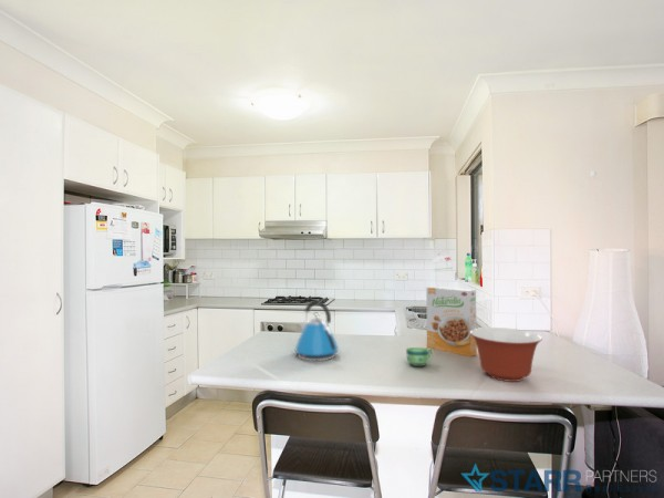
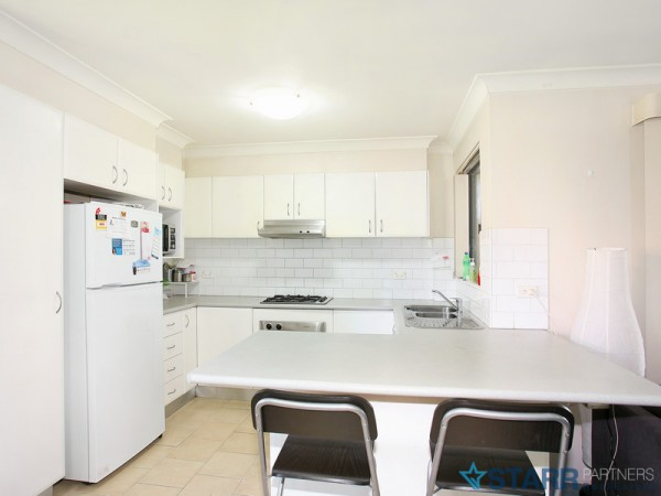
- cup (419, 355)
- cereal box (450, 319)
- kettle (318, 328)
- mixing bowl (505, 354)
